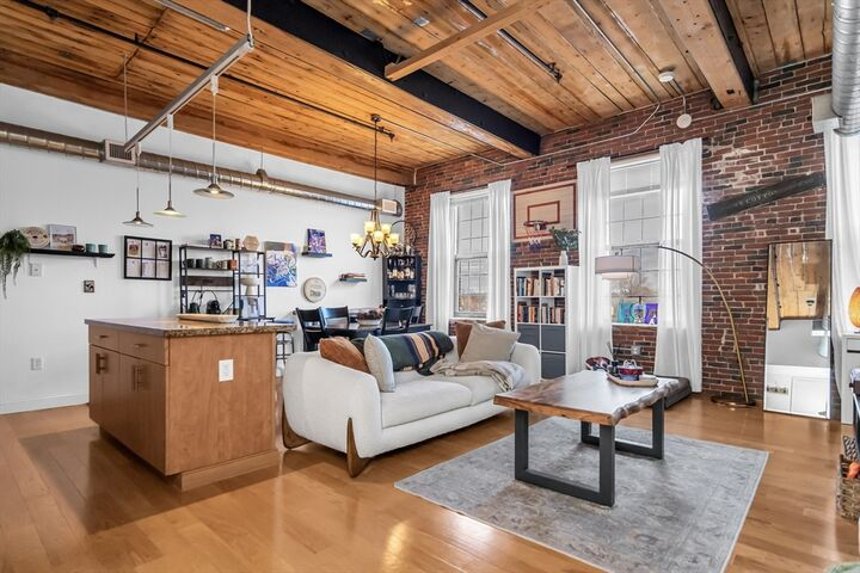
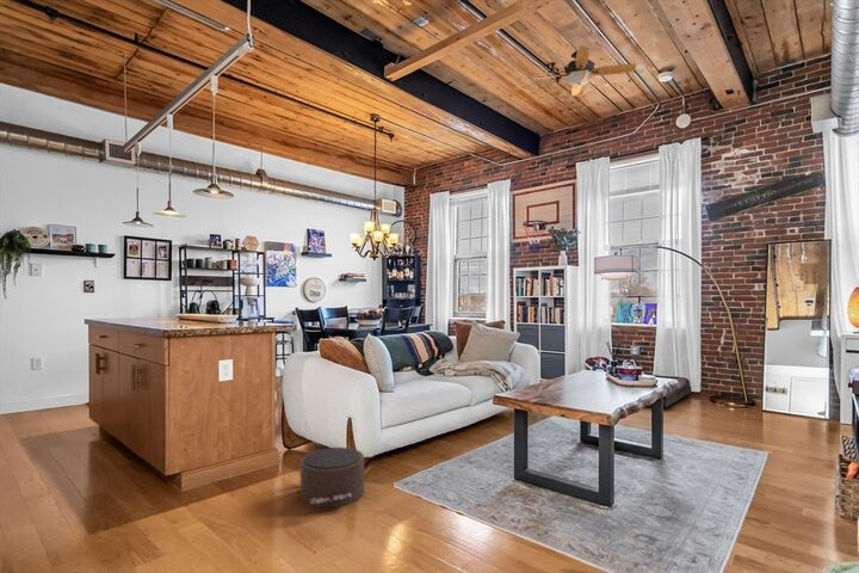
+ ceiling fan (579, 69)
+ pouf (327, 475)
